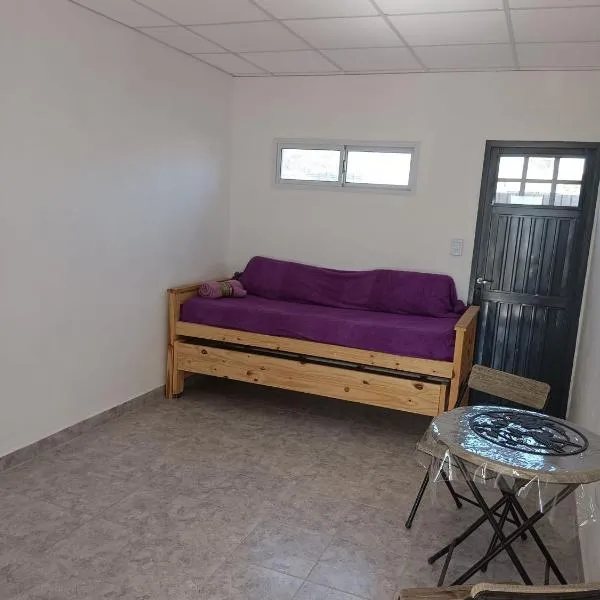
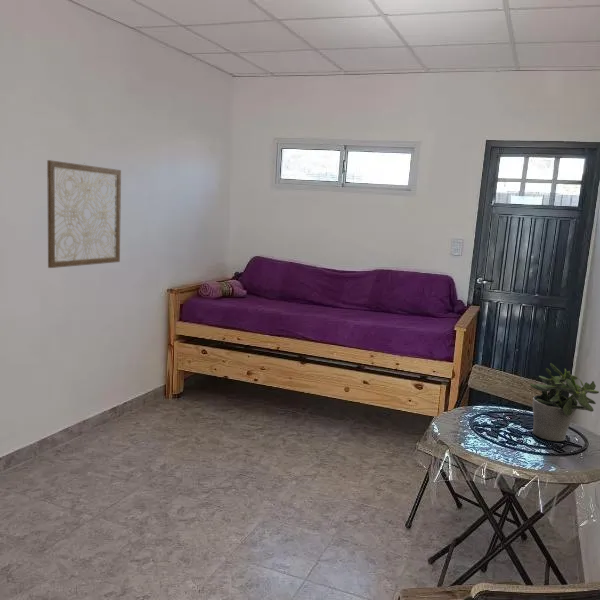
+ potted plant (564, 403)
+ wall art (84, 216)
